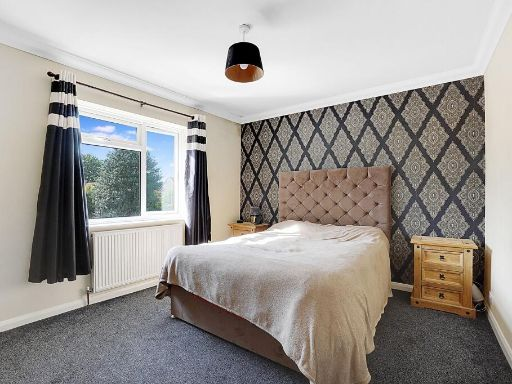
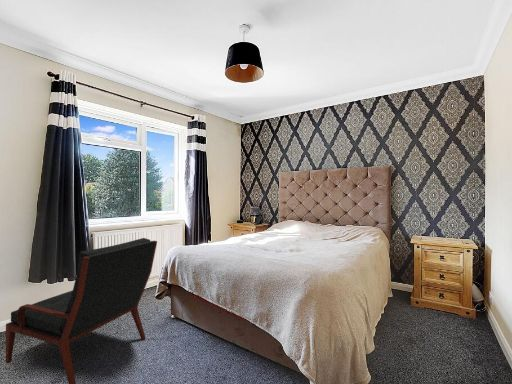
+ armchair (86, 296)
